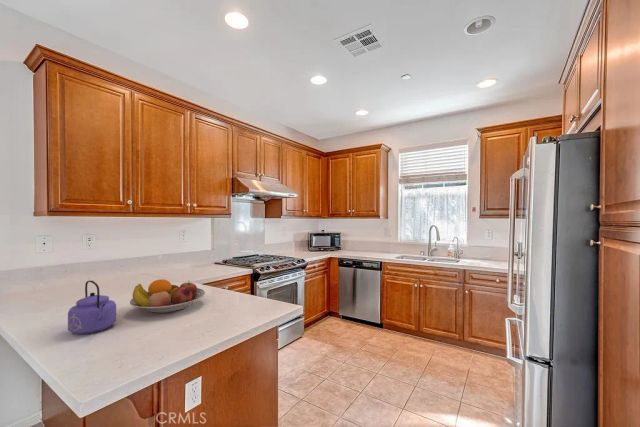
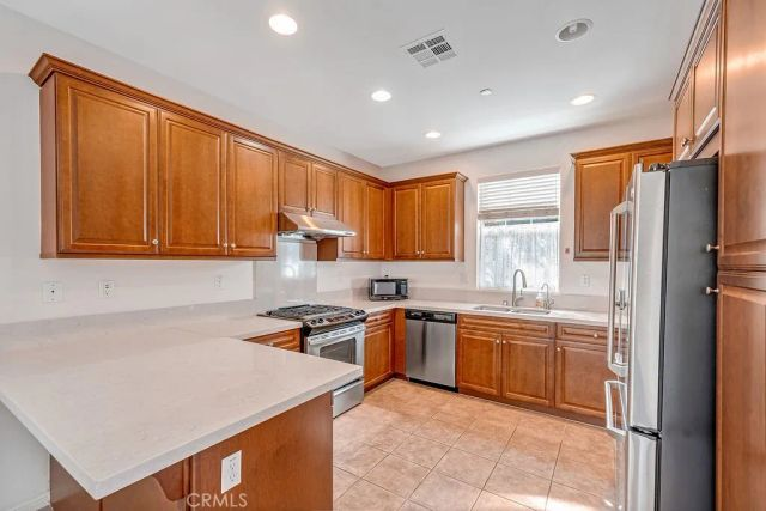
- kettle (94, 306)
- fruit bowl (169, 293)
